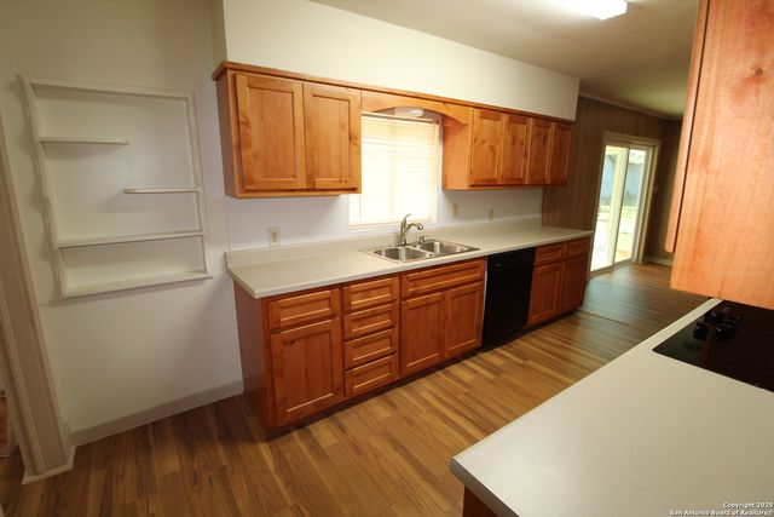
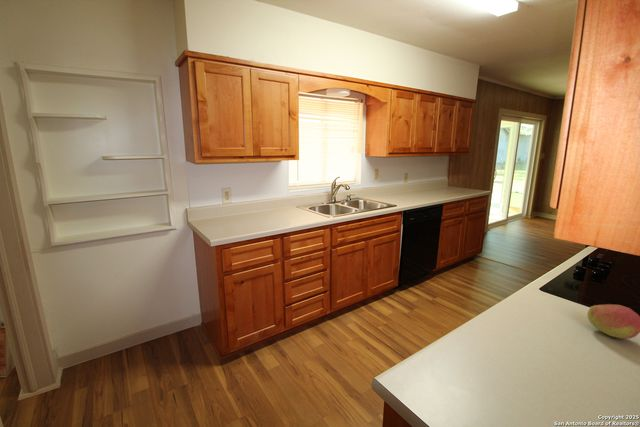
+ fruit (614, 320)
